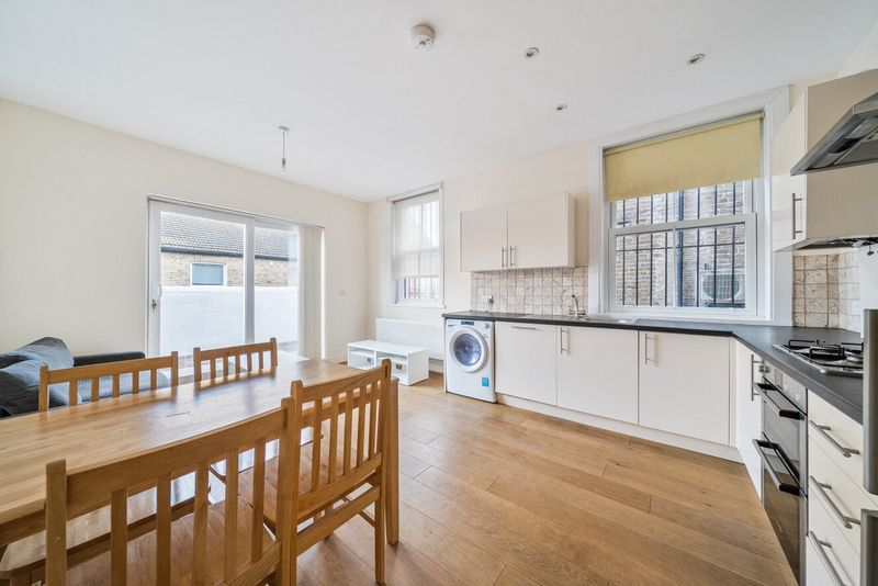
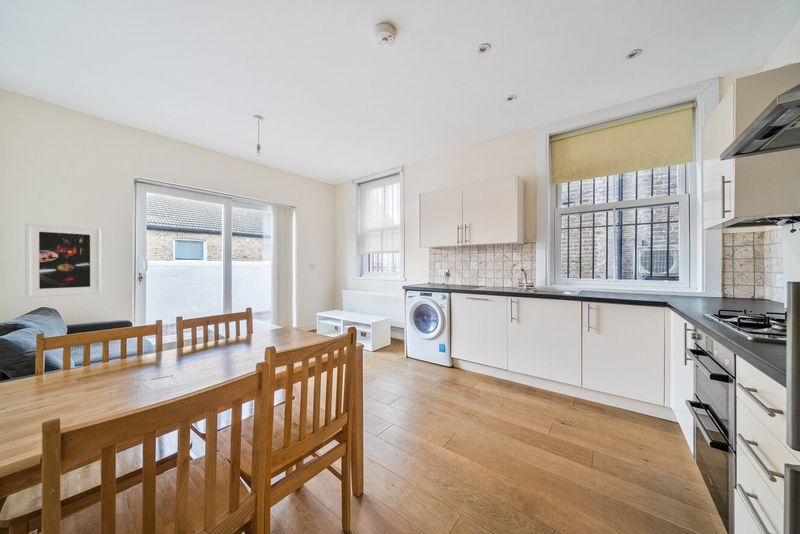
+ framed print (65, 260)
